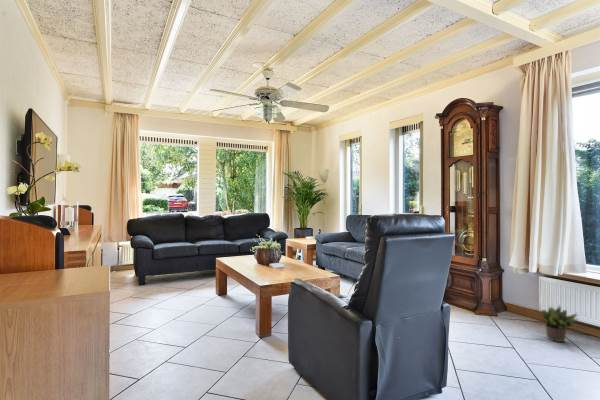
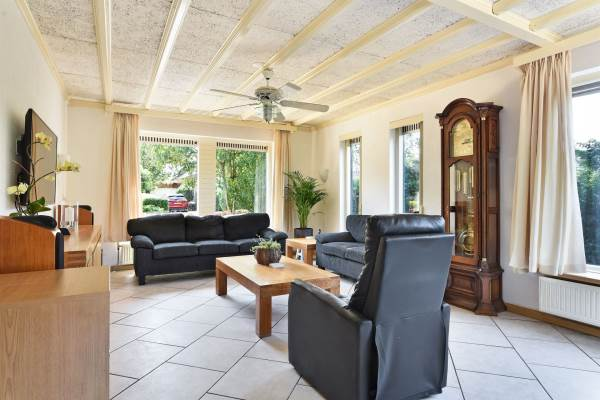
- potted plant (559, 323)
